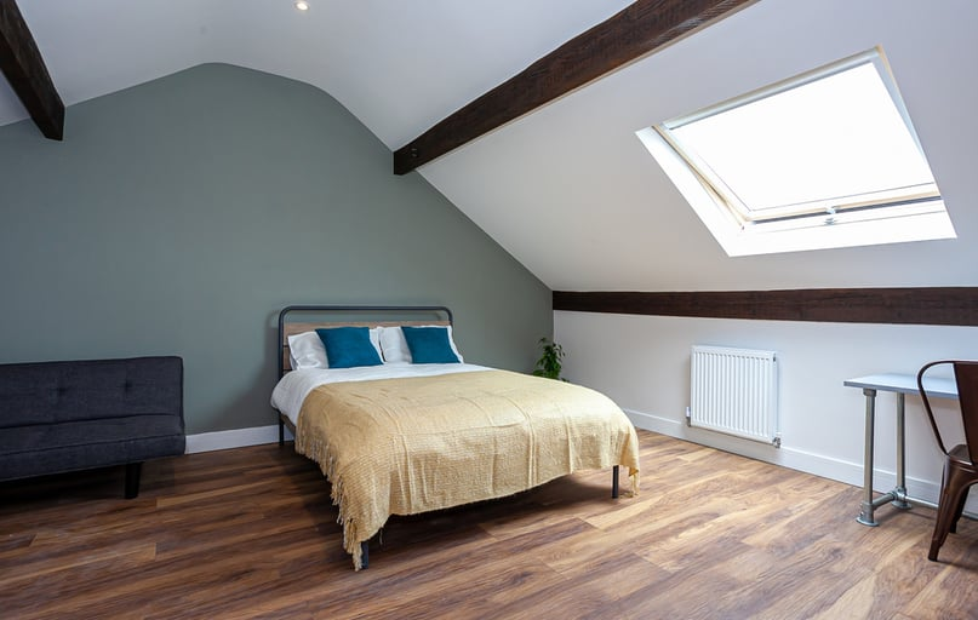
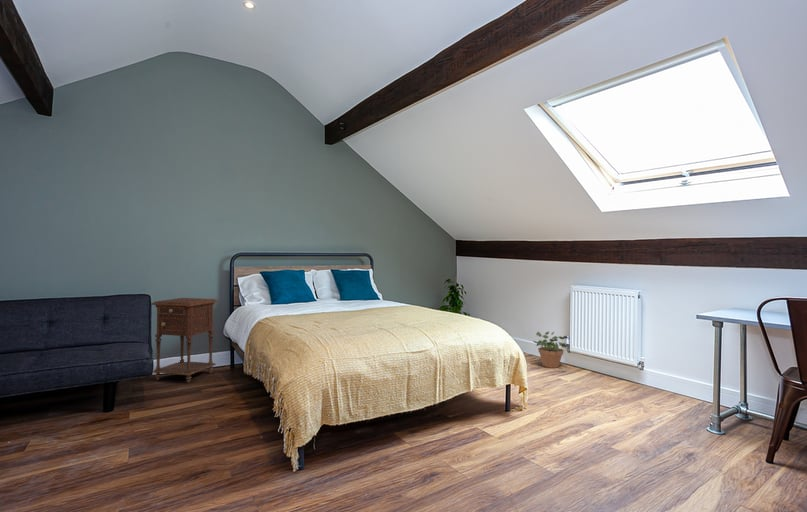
+ potted plant (553, 349)
+ nightstand (186, 338)
